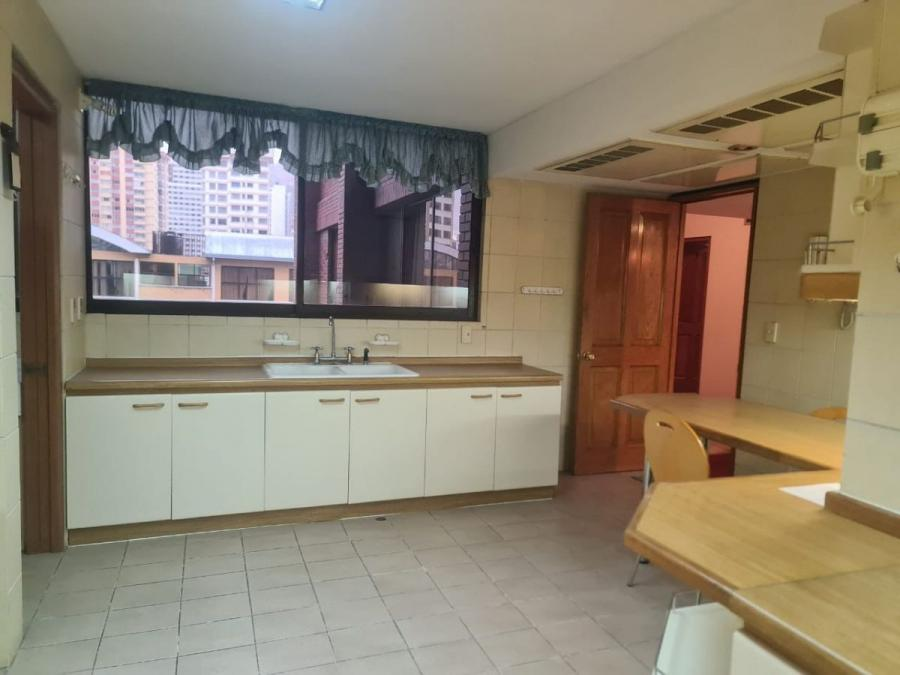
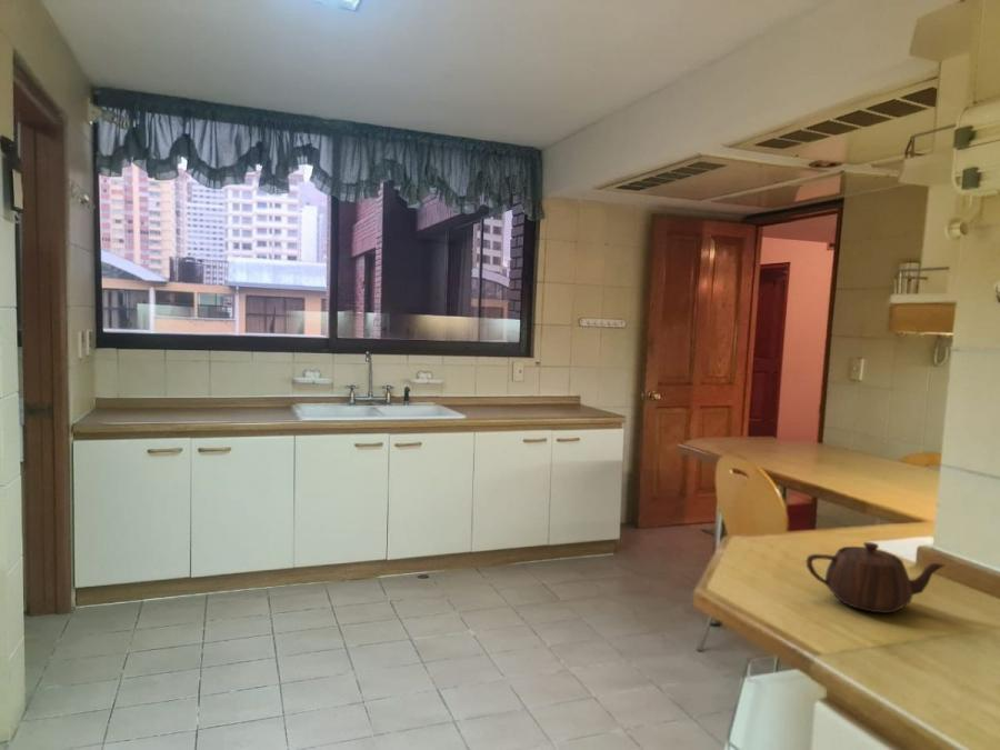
+ teapot (872, 573)
